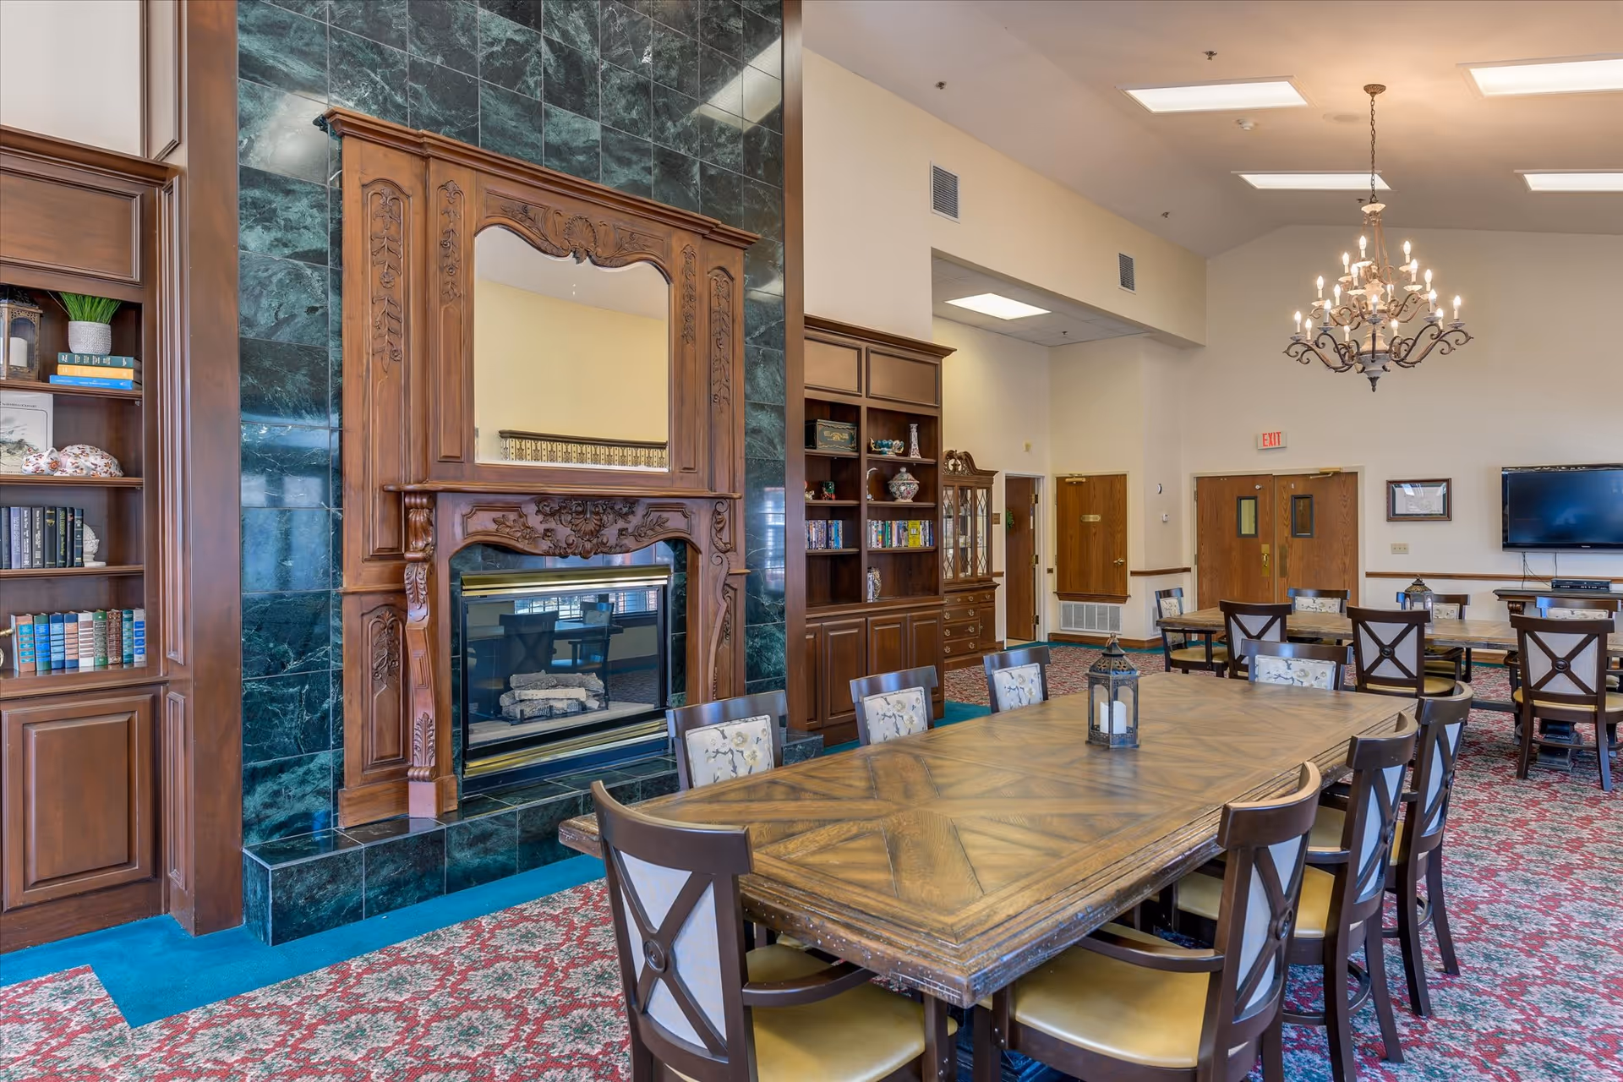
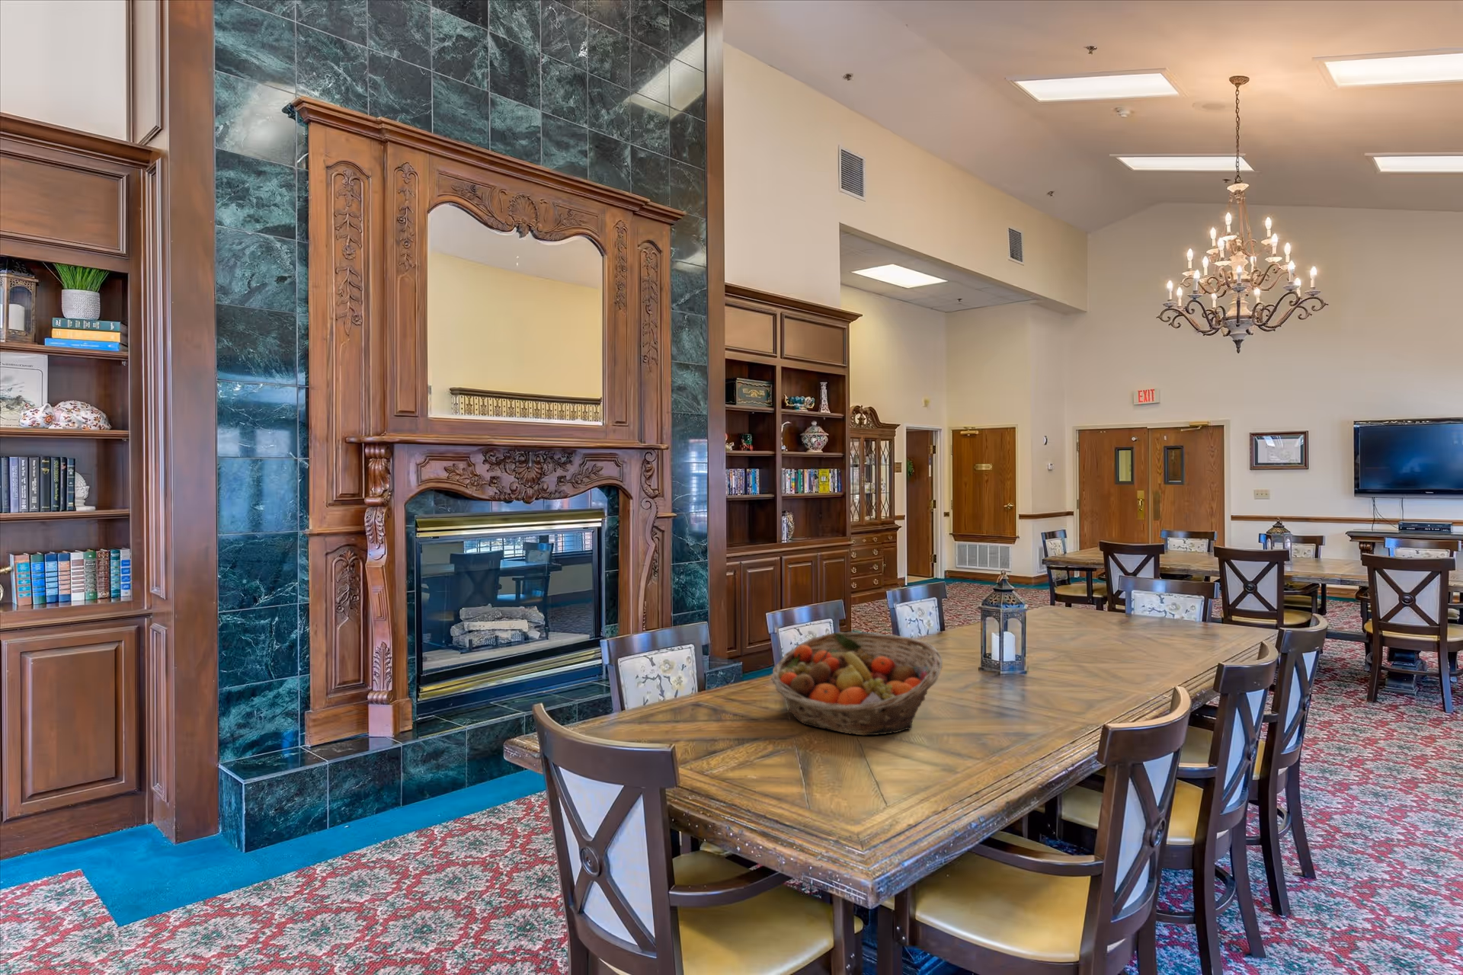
+ fruit basket (855, 680)
